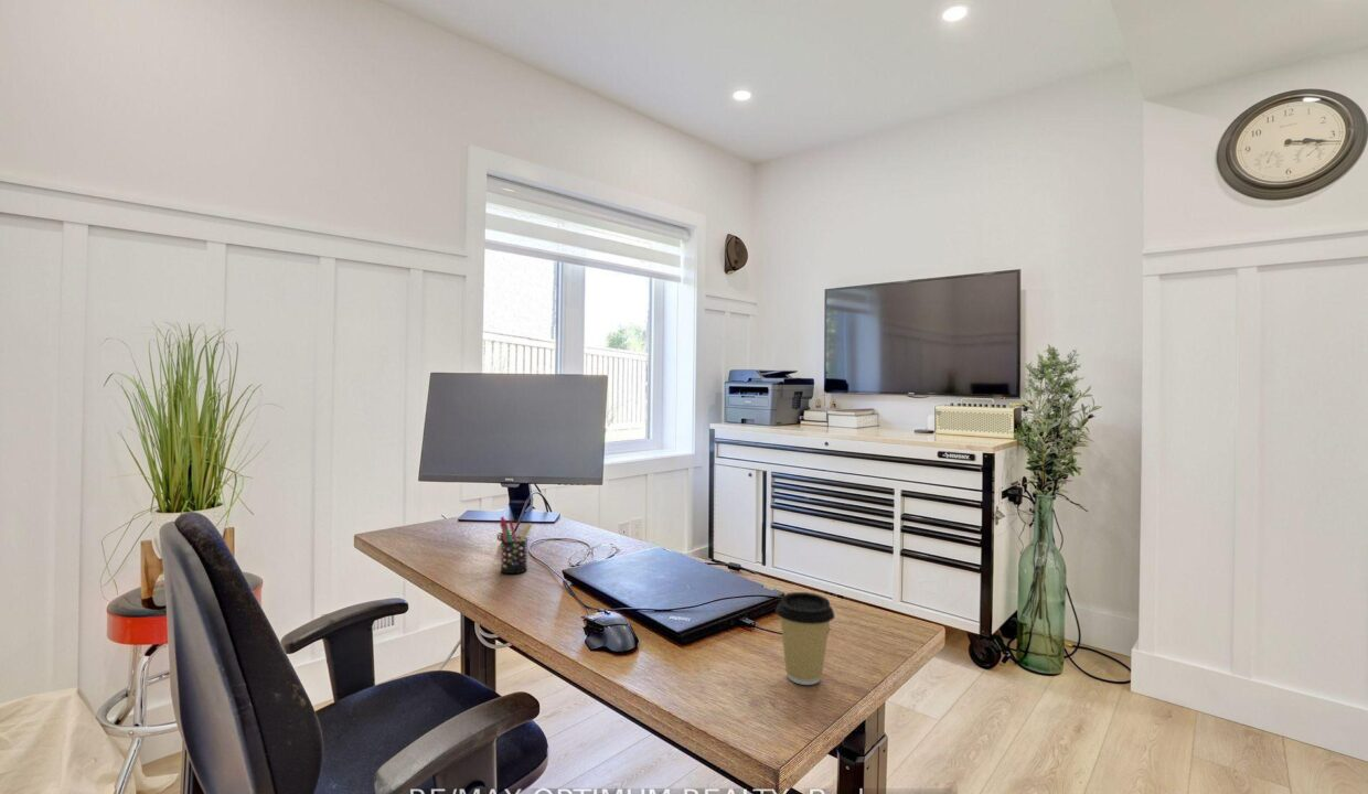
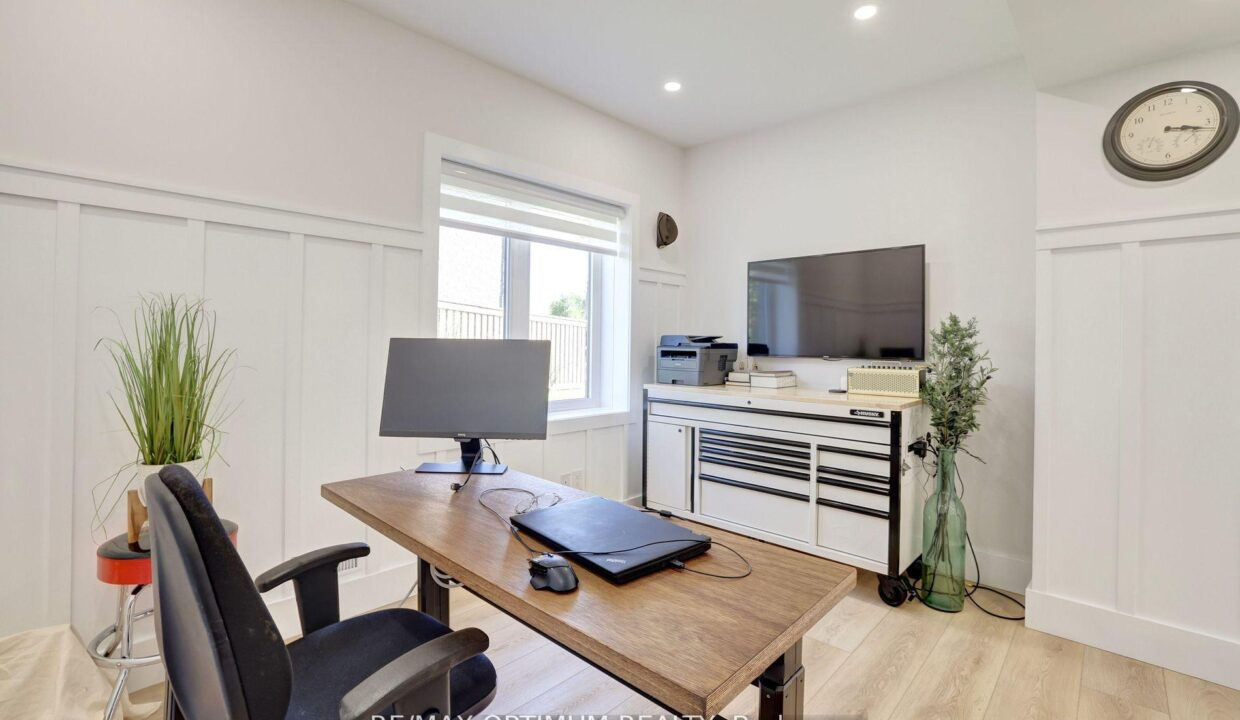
- coffee cup (804, 639)
- pen holder (511, 544)
